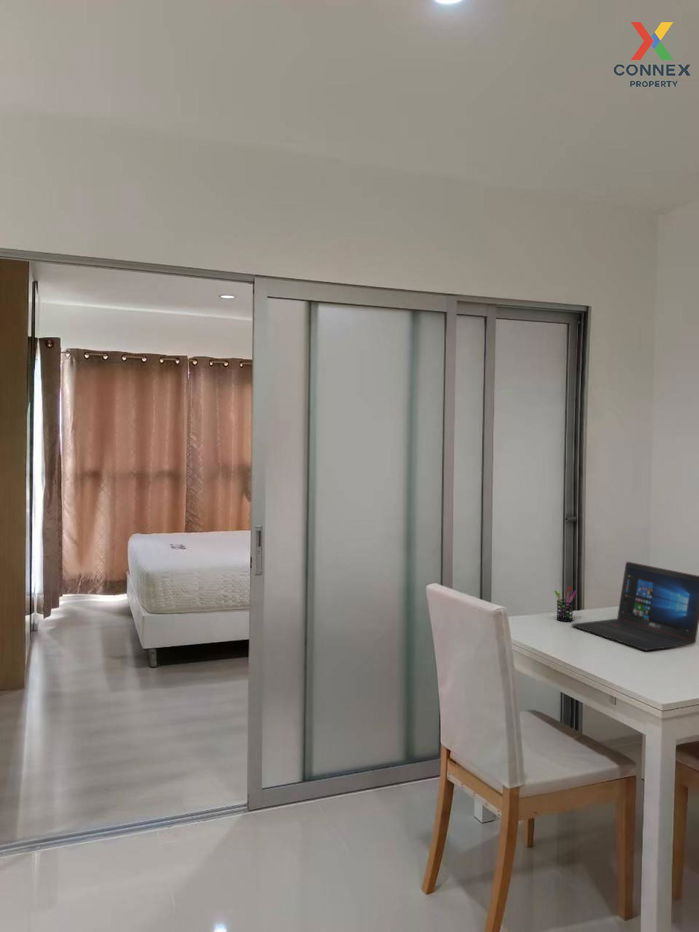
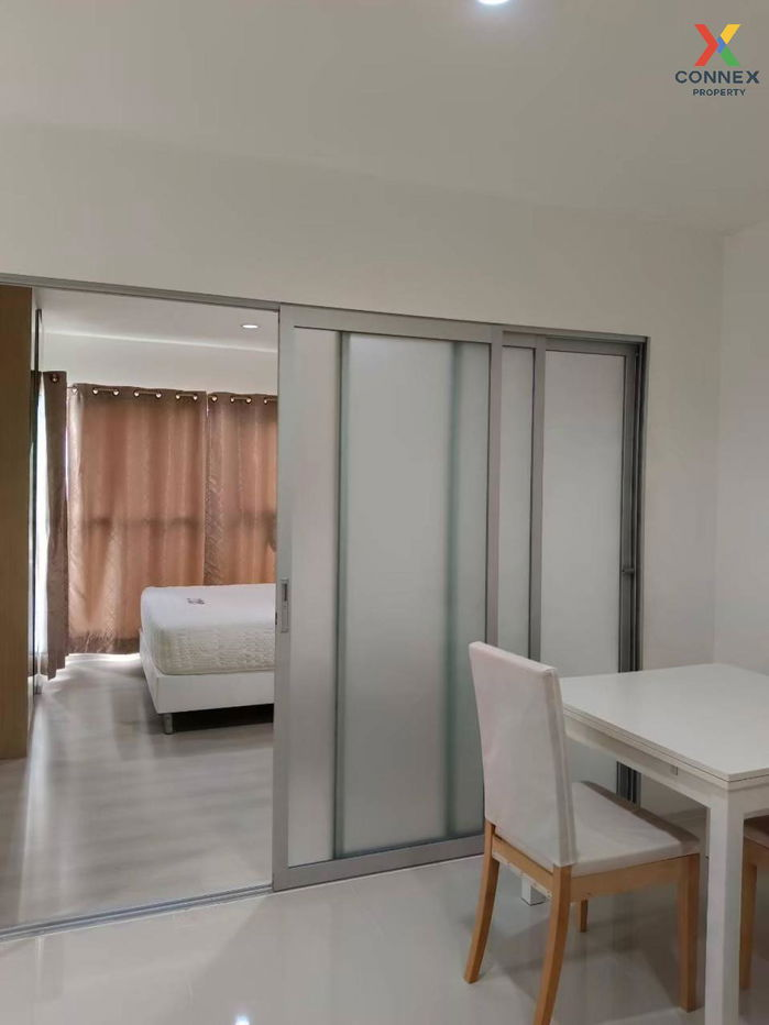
- laptop (635, 603)
- pen holder (563, 603)
